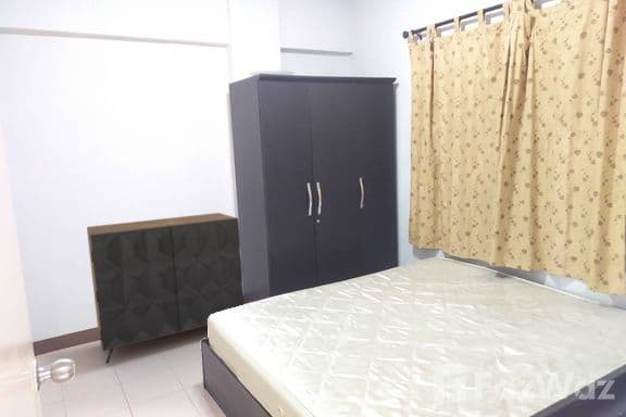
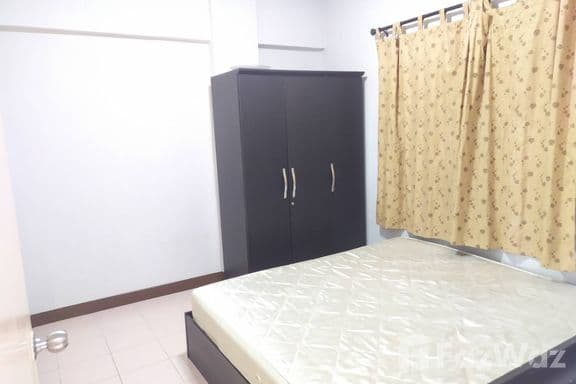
- dresser (168, 279)
